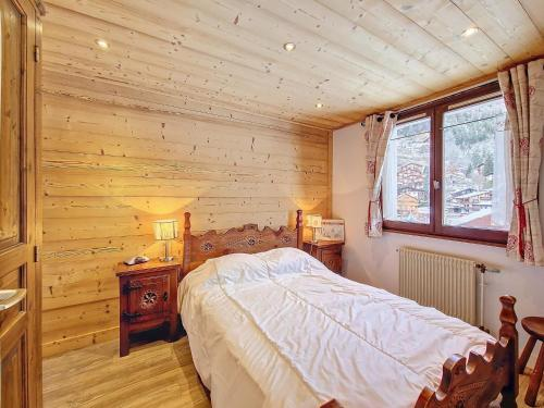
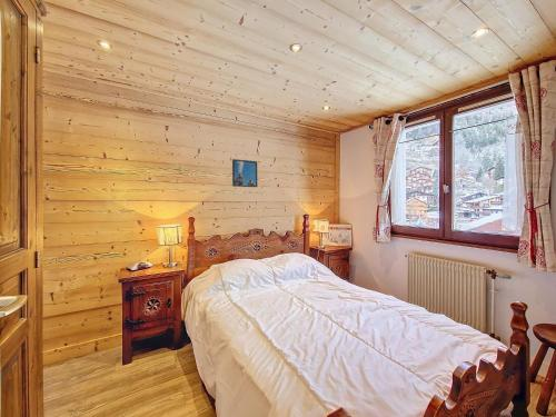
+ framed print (245, 173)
